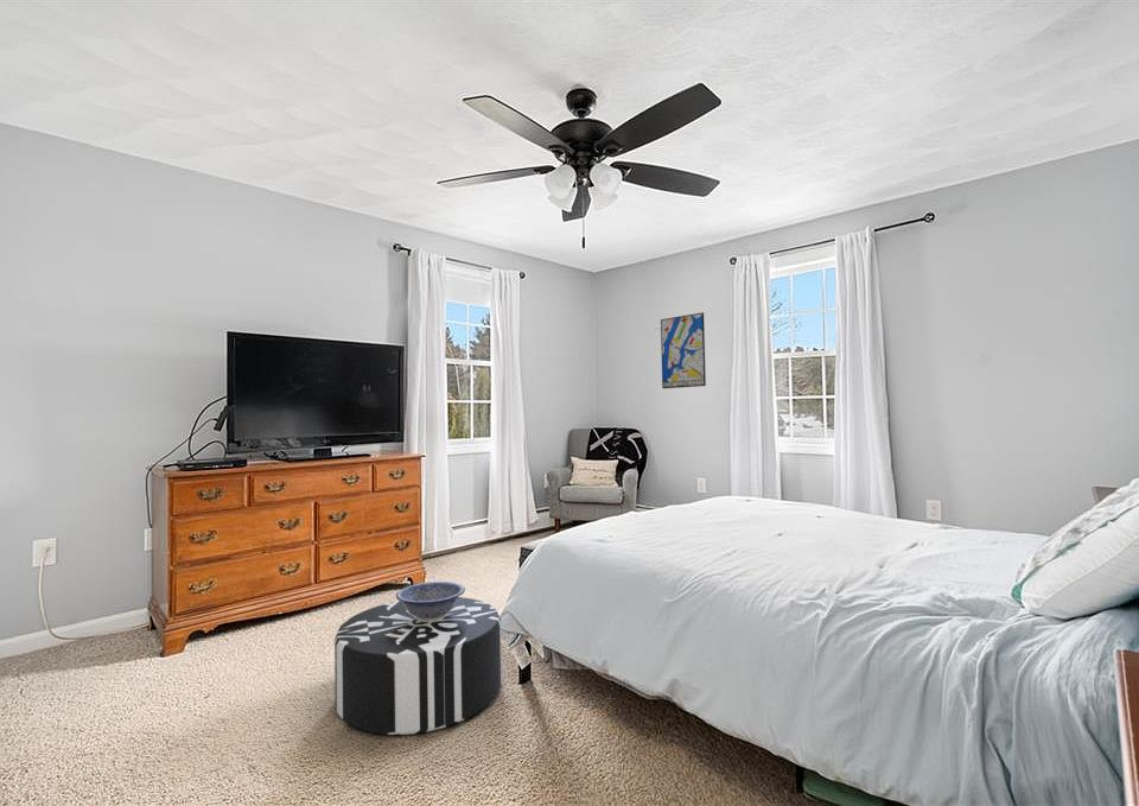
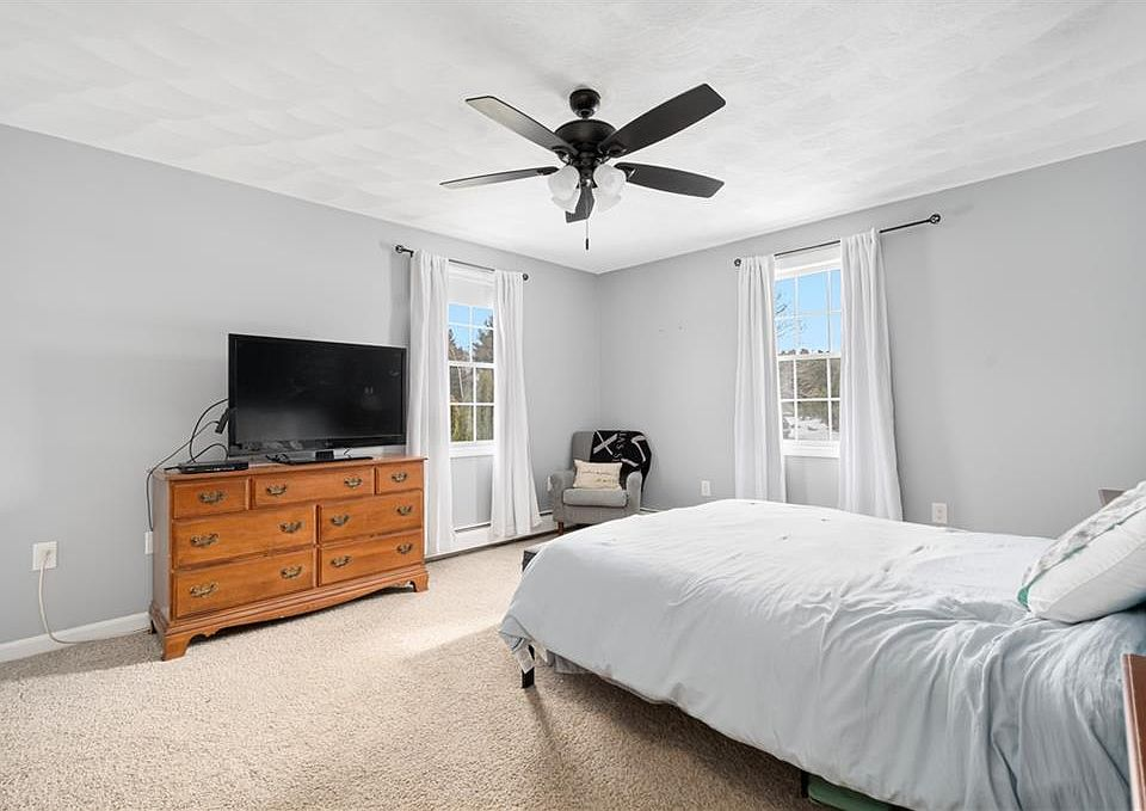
- pouf (421, 656)
- wall art (682, 351)
- decorative bowl (431, 603)
